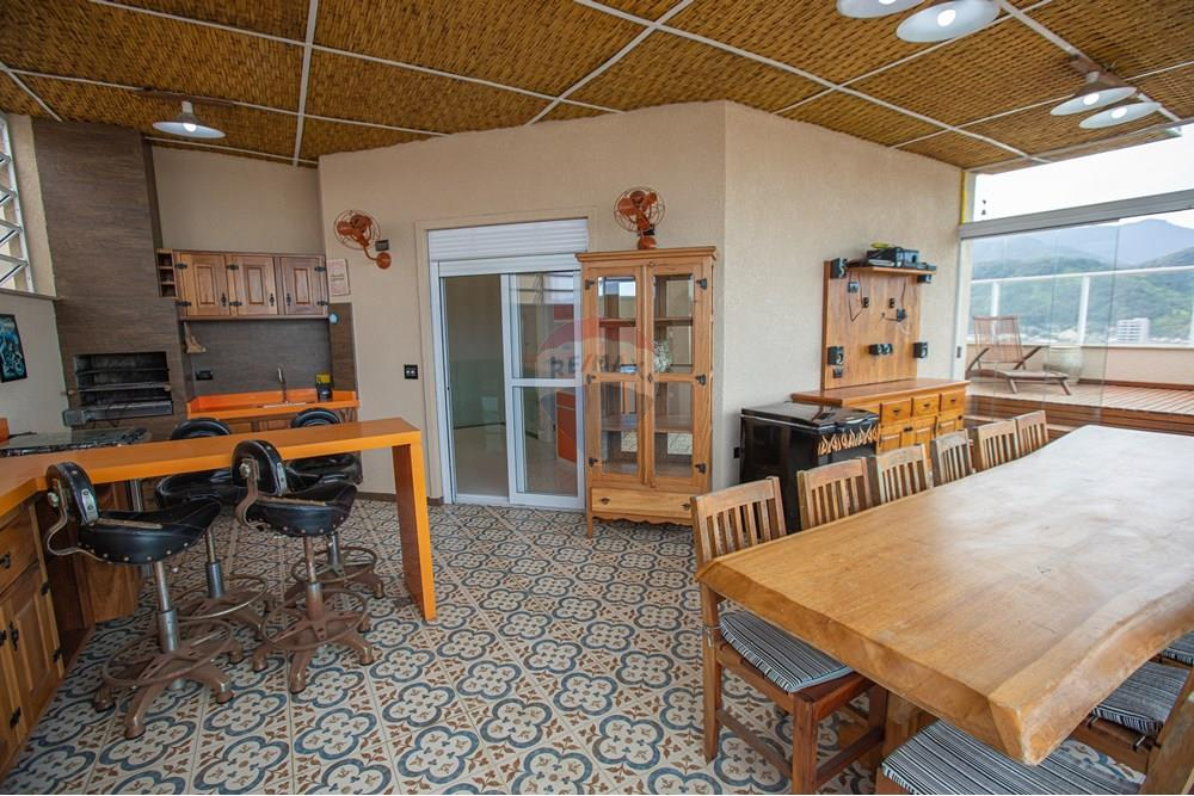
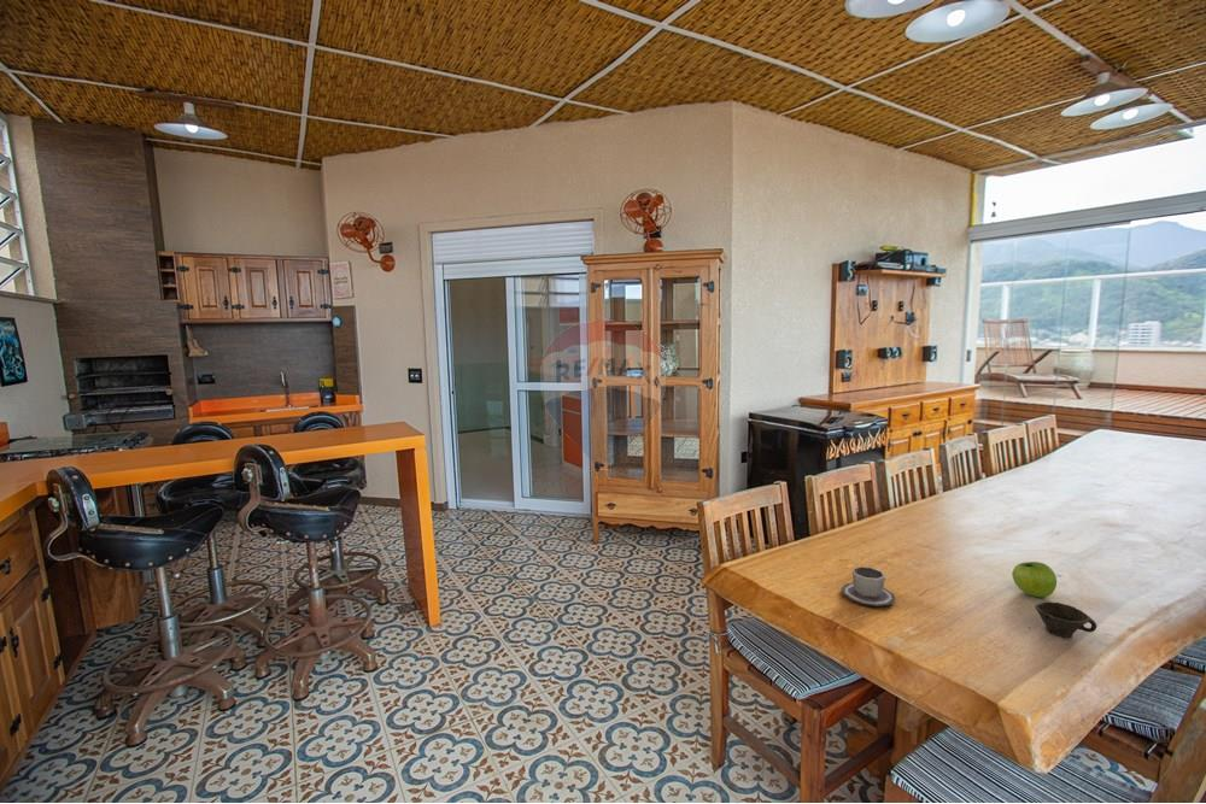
+ cup (867, 583)
+ fruit (1034, 577)
+ cup (1064, 622)
